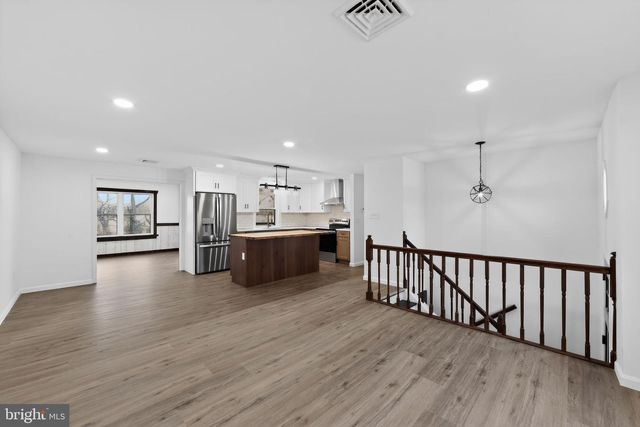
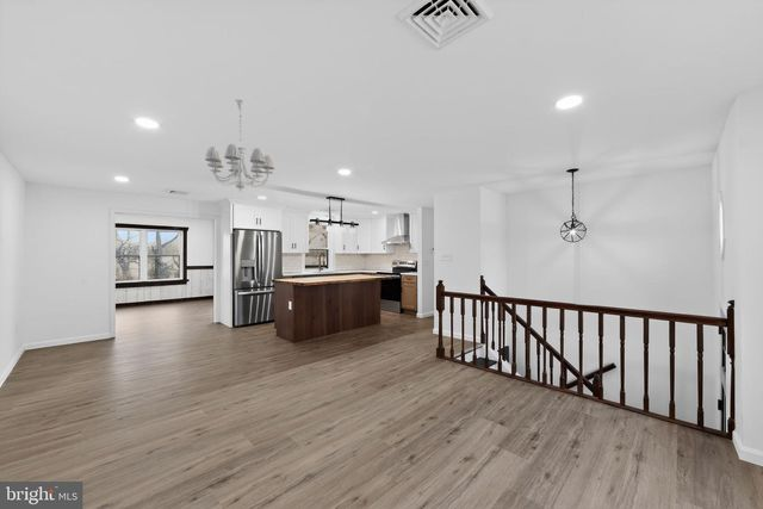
+ chandelier (241, 148)
